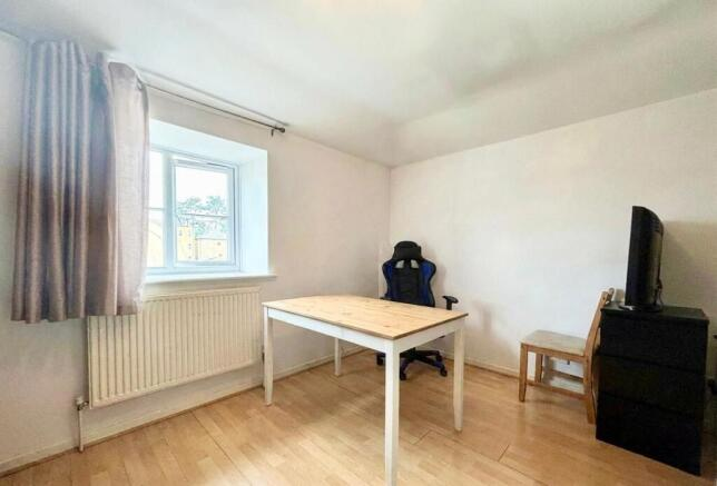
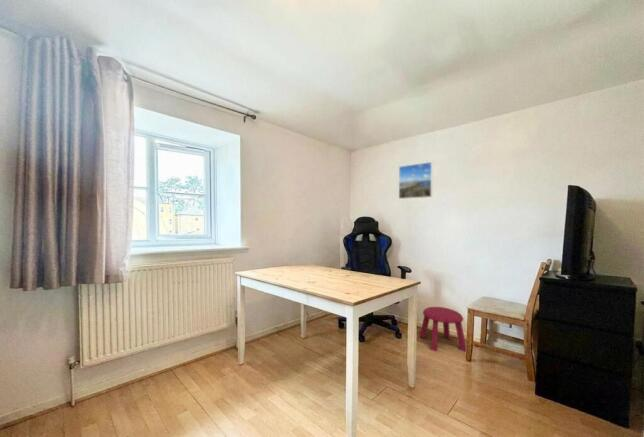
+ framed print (414, 181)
+ stool (443, 327)
